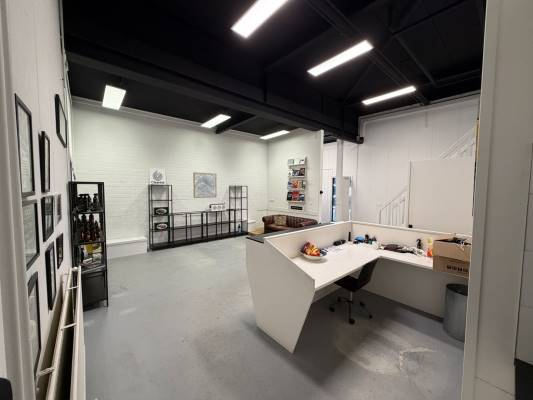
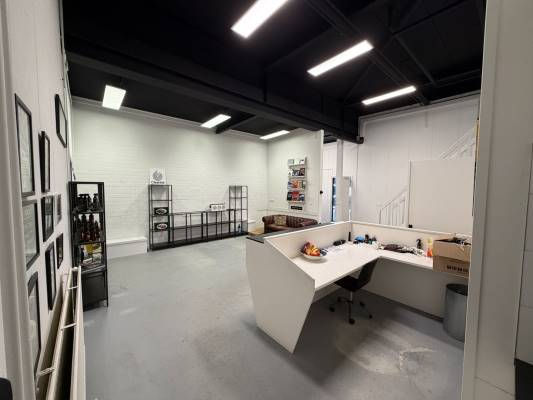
- wall art (205, 185)
